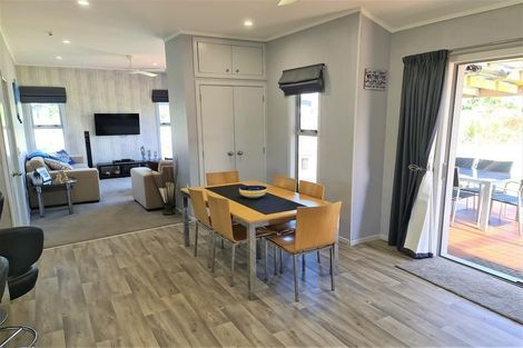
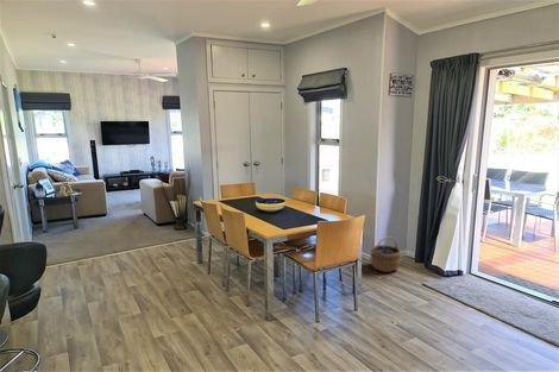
+ wicker basket (385, 252)
